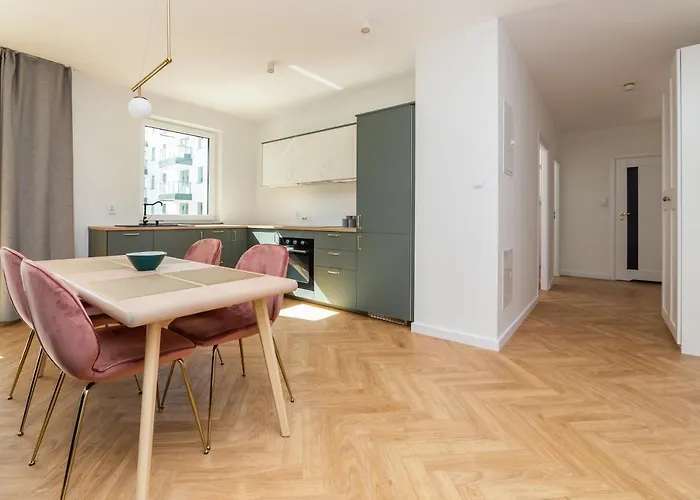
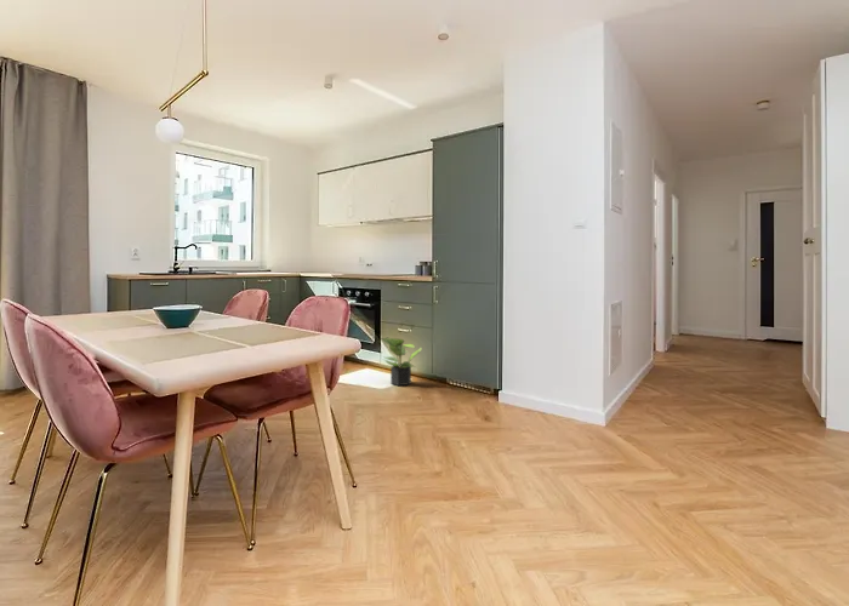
+ potted plant (397, 360)
